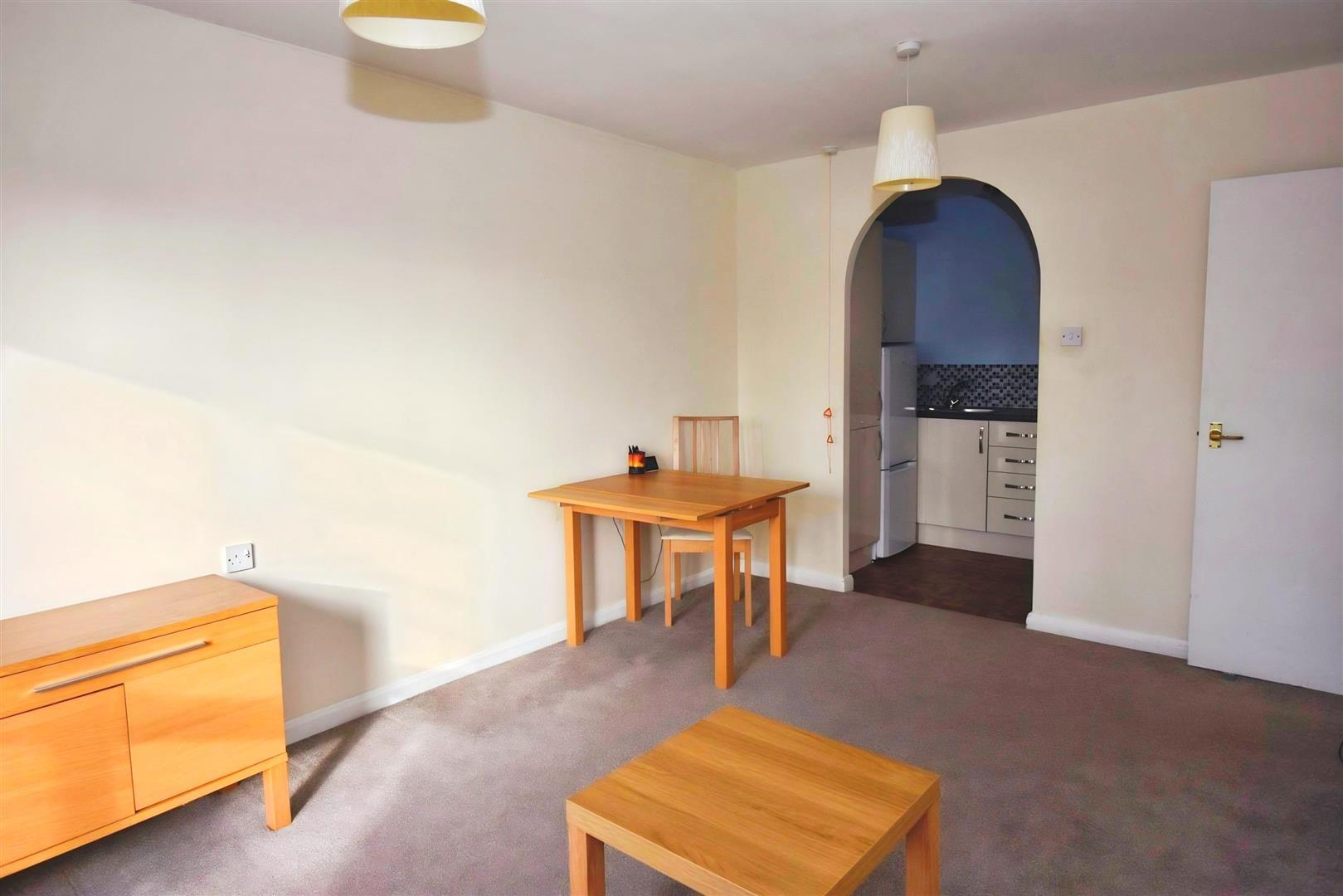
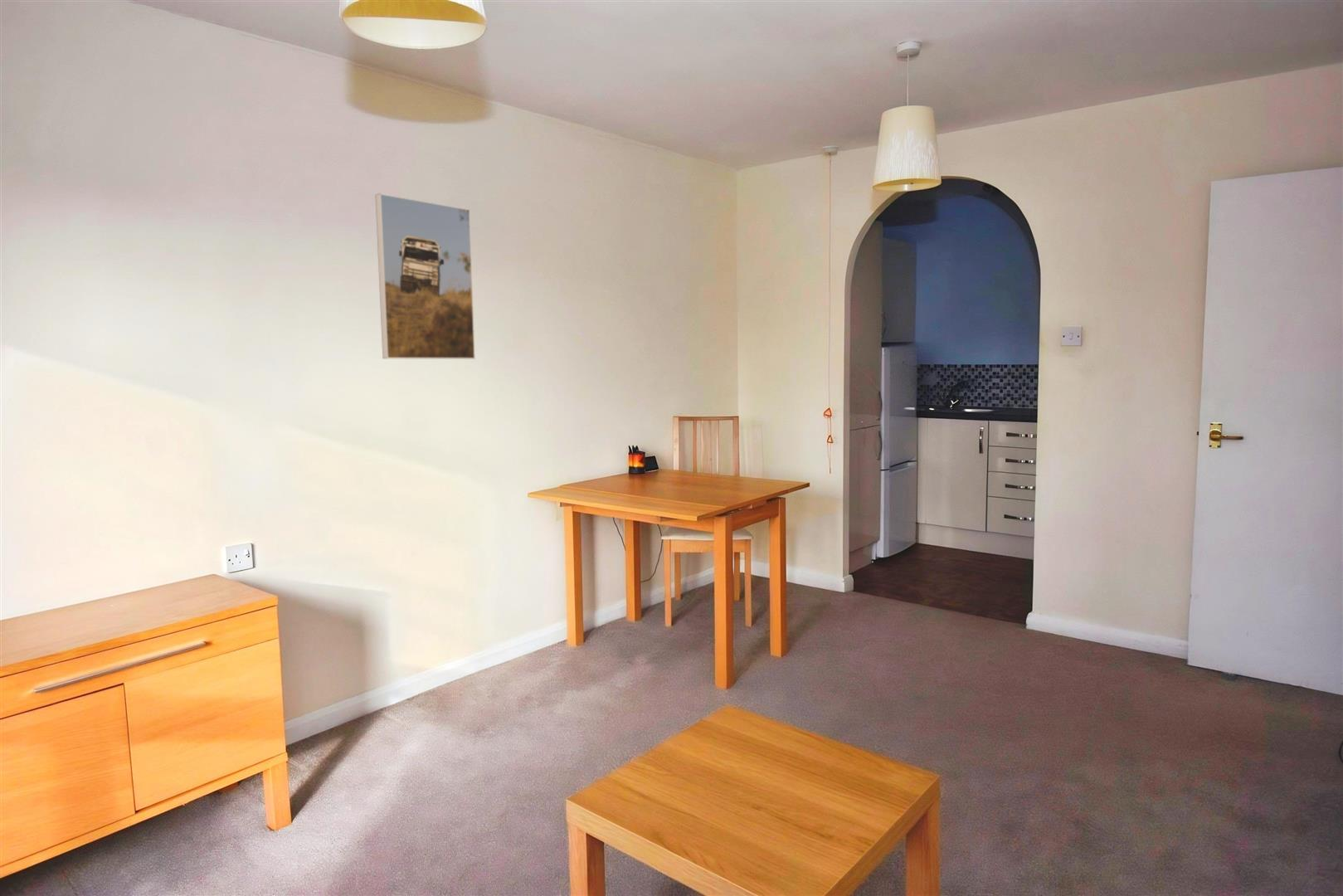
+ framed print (427, 280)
